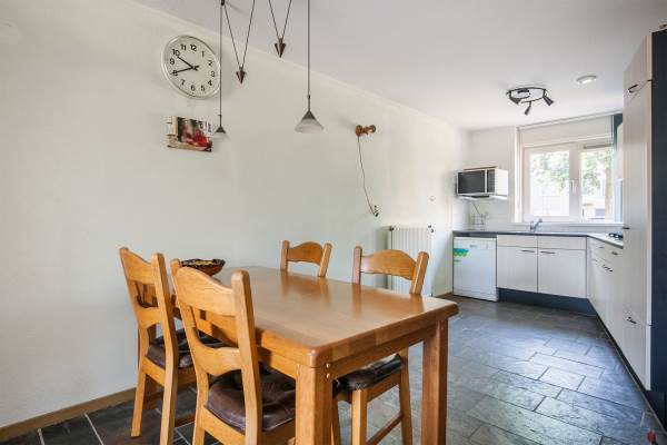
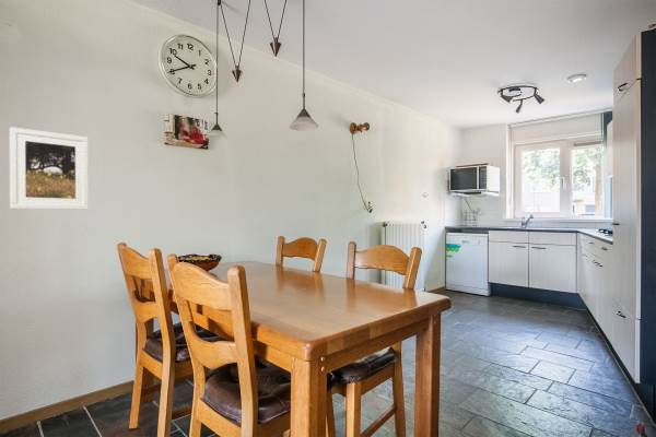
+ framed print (50, 170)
